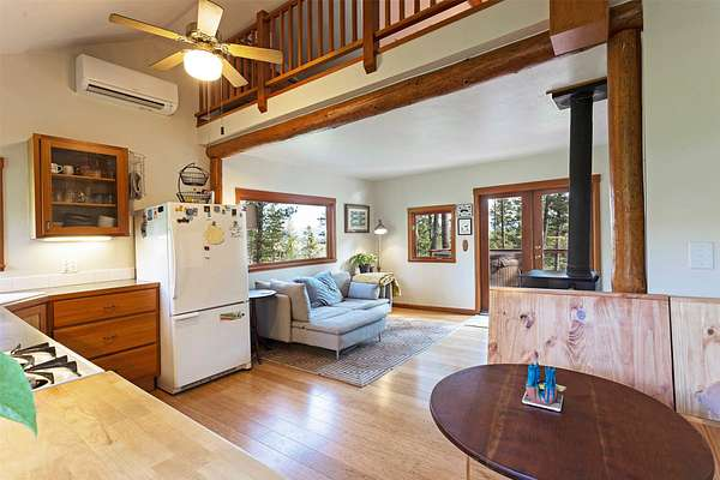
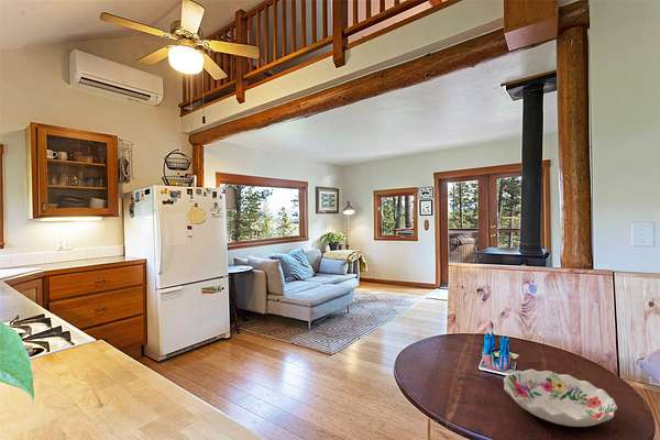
+ decorative bowl (556, 399)
